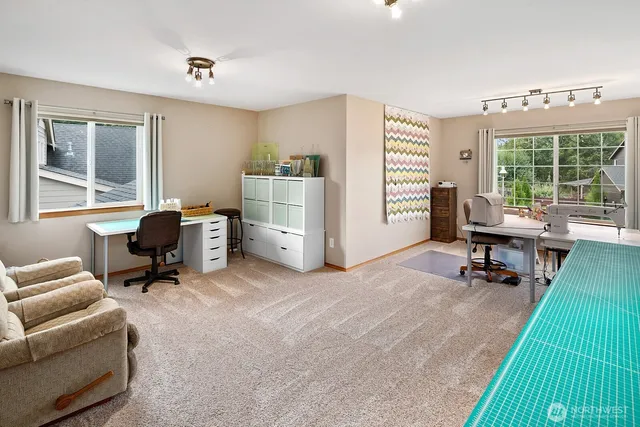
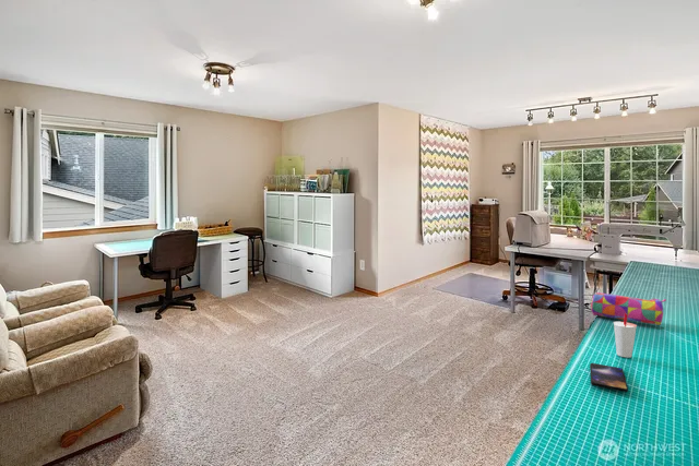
+ cup (625, 334)
+ pencil case (626, 307)
+ smartphone (607, 375)
